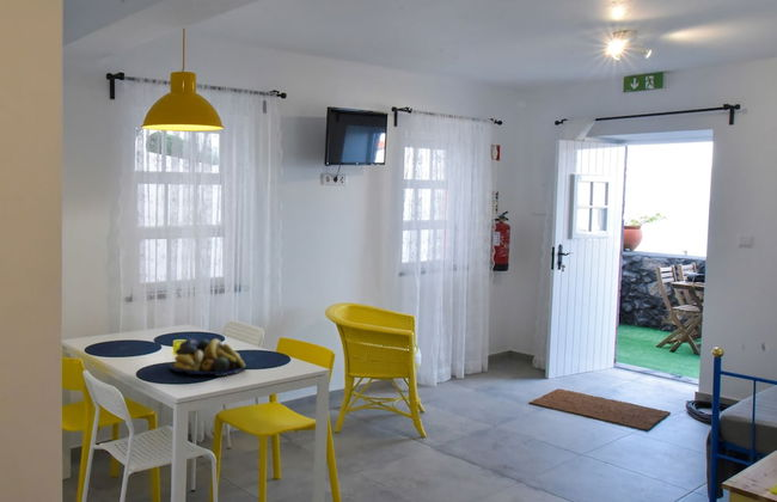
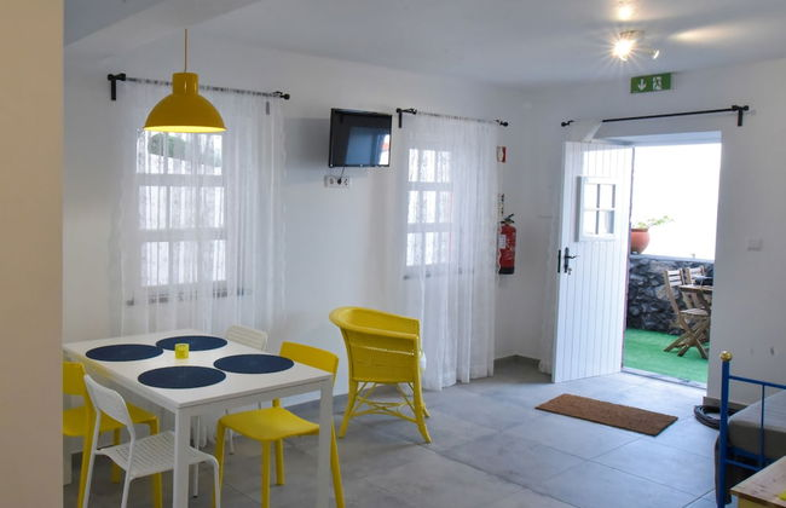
- fruit bowl (208, 353)
